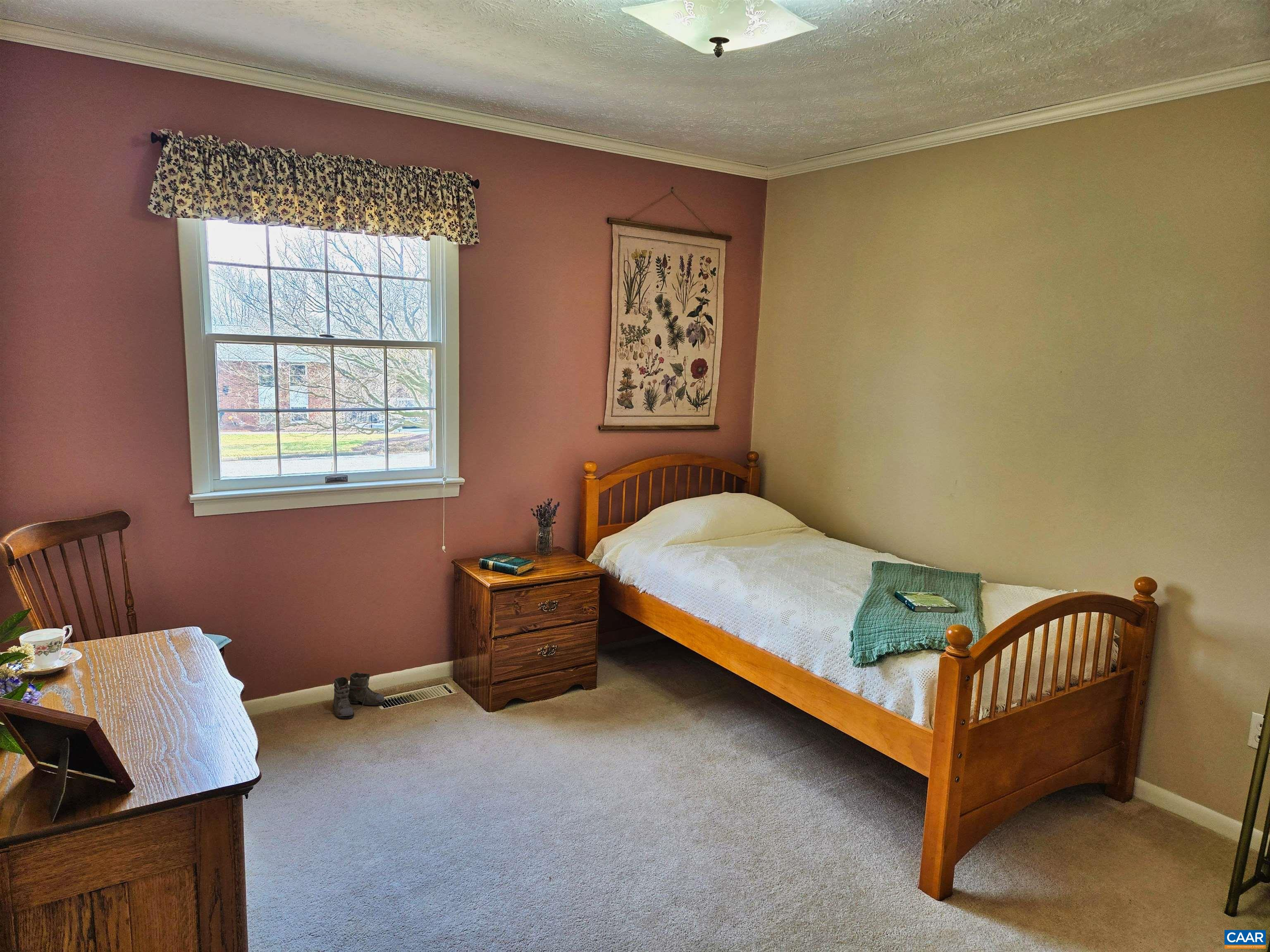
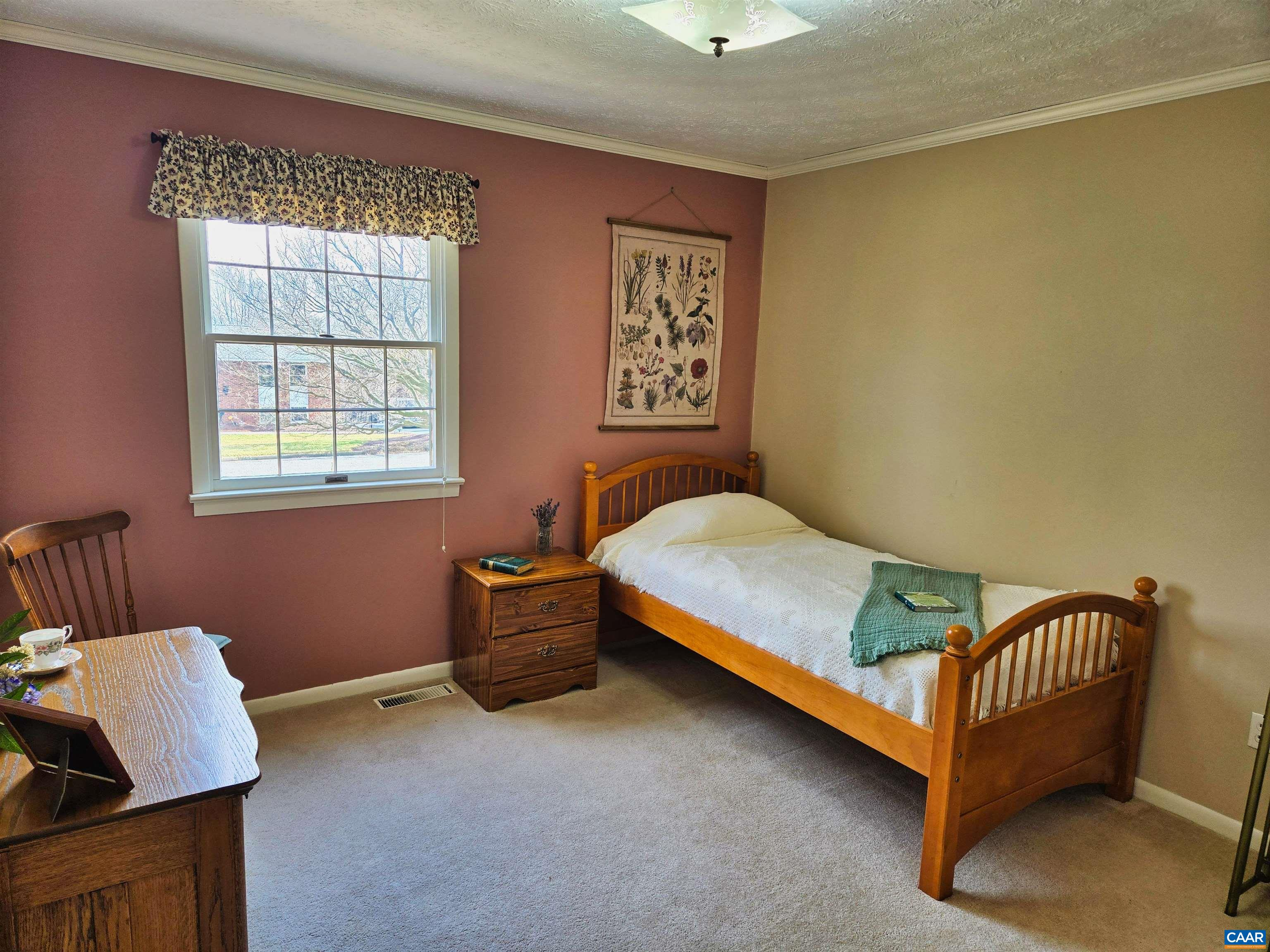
- boots (354, 693)
